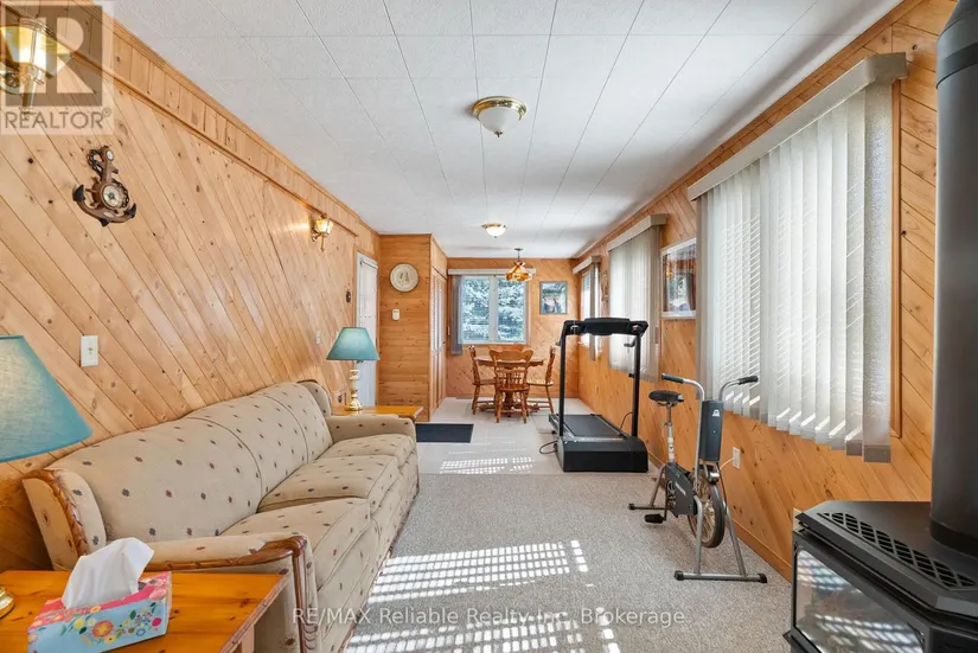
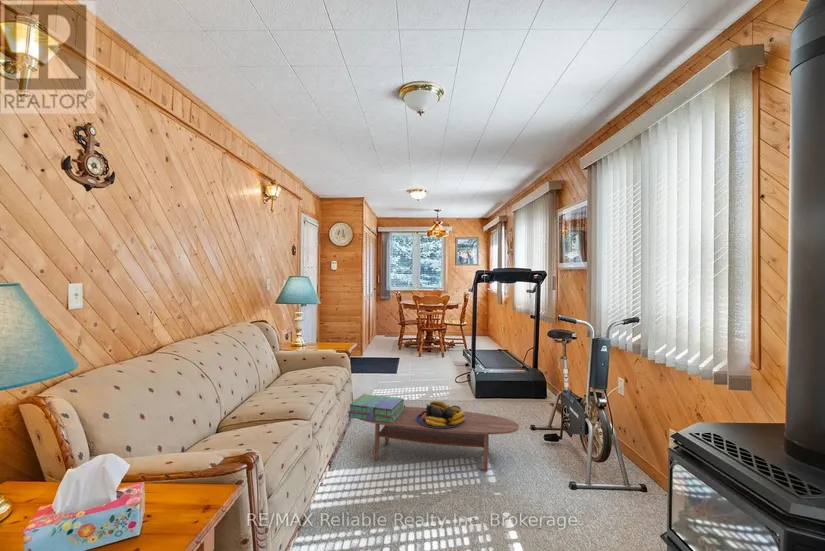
+ stack of books (377, 406)
+ fruit bowl (440, 410)
+ coffee table (432, 436)
